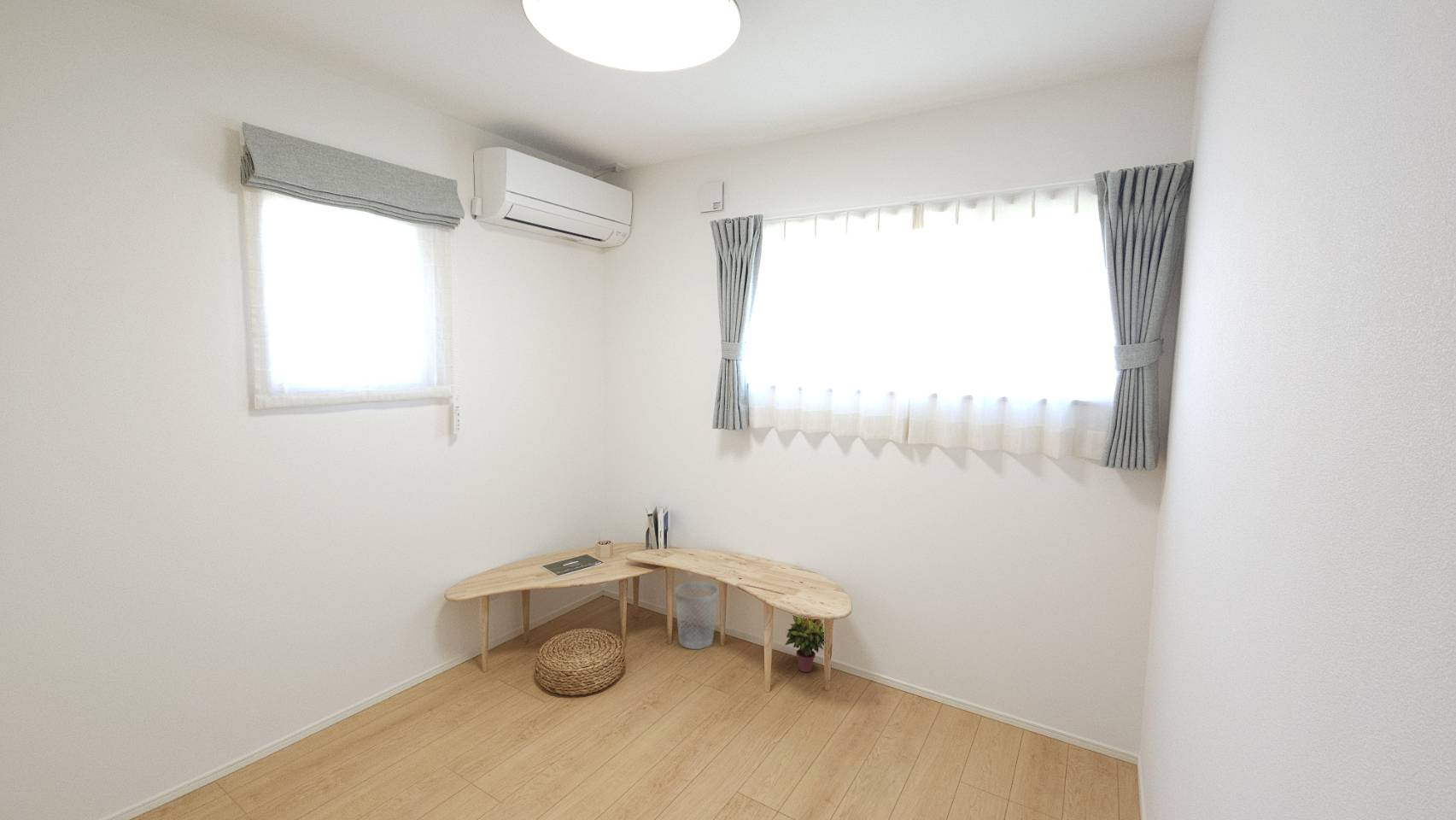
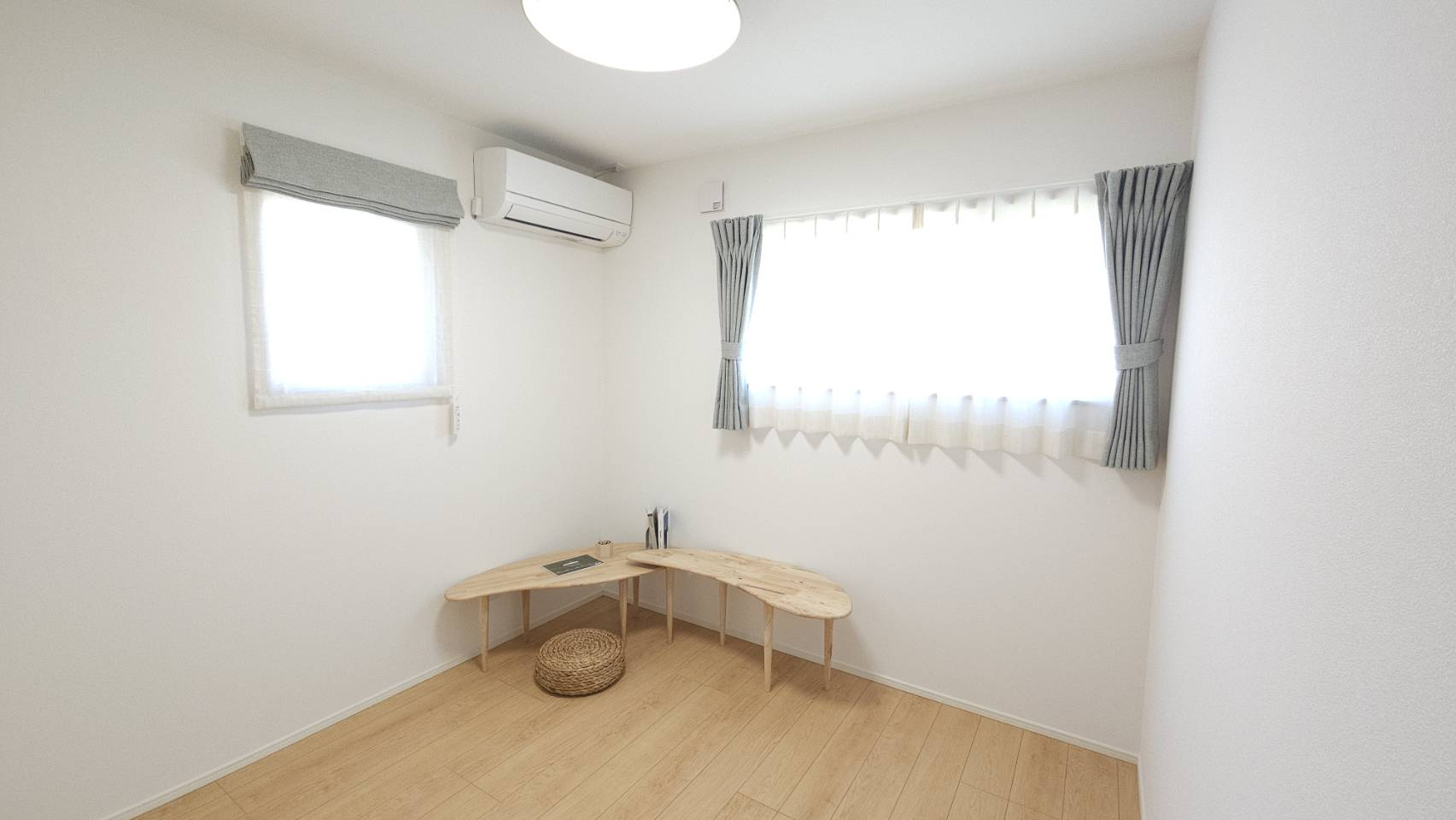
- wastebasket (696, 615)
- potted plant (807, 636)
